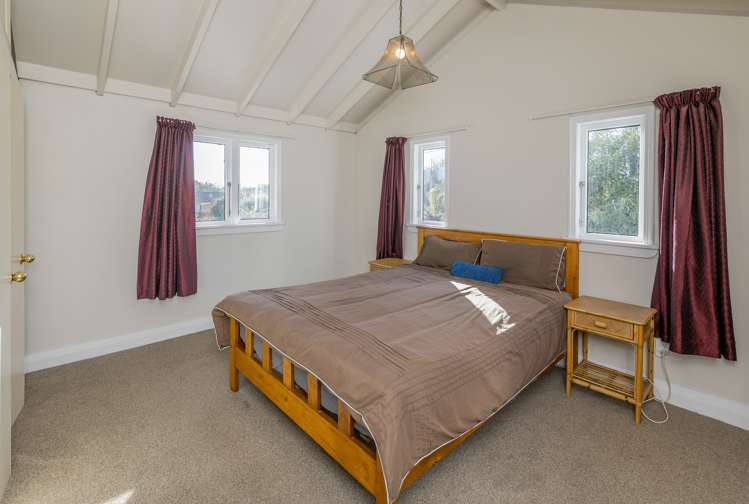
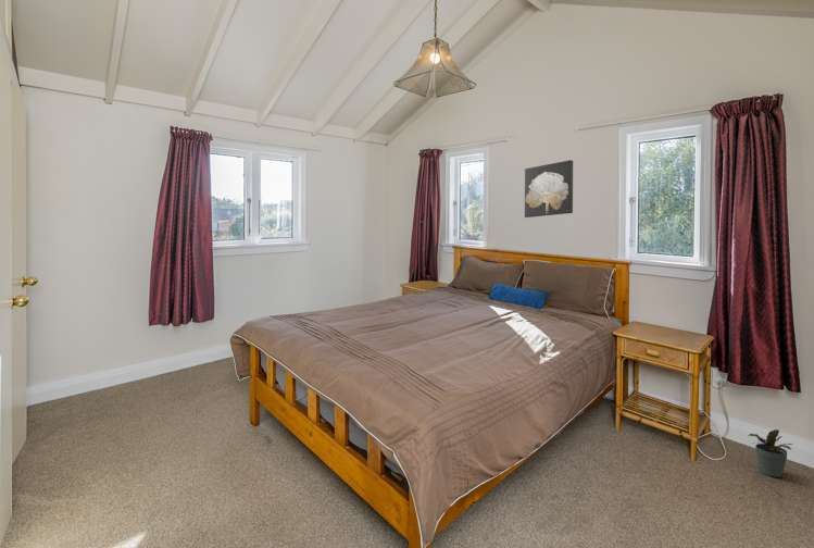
+ potted plant (768, 450)
+ wall art (548, 189)
